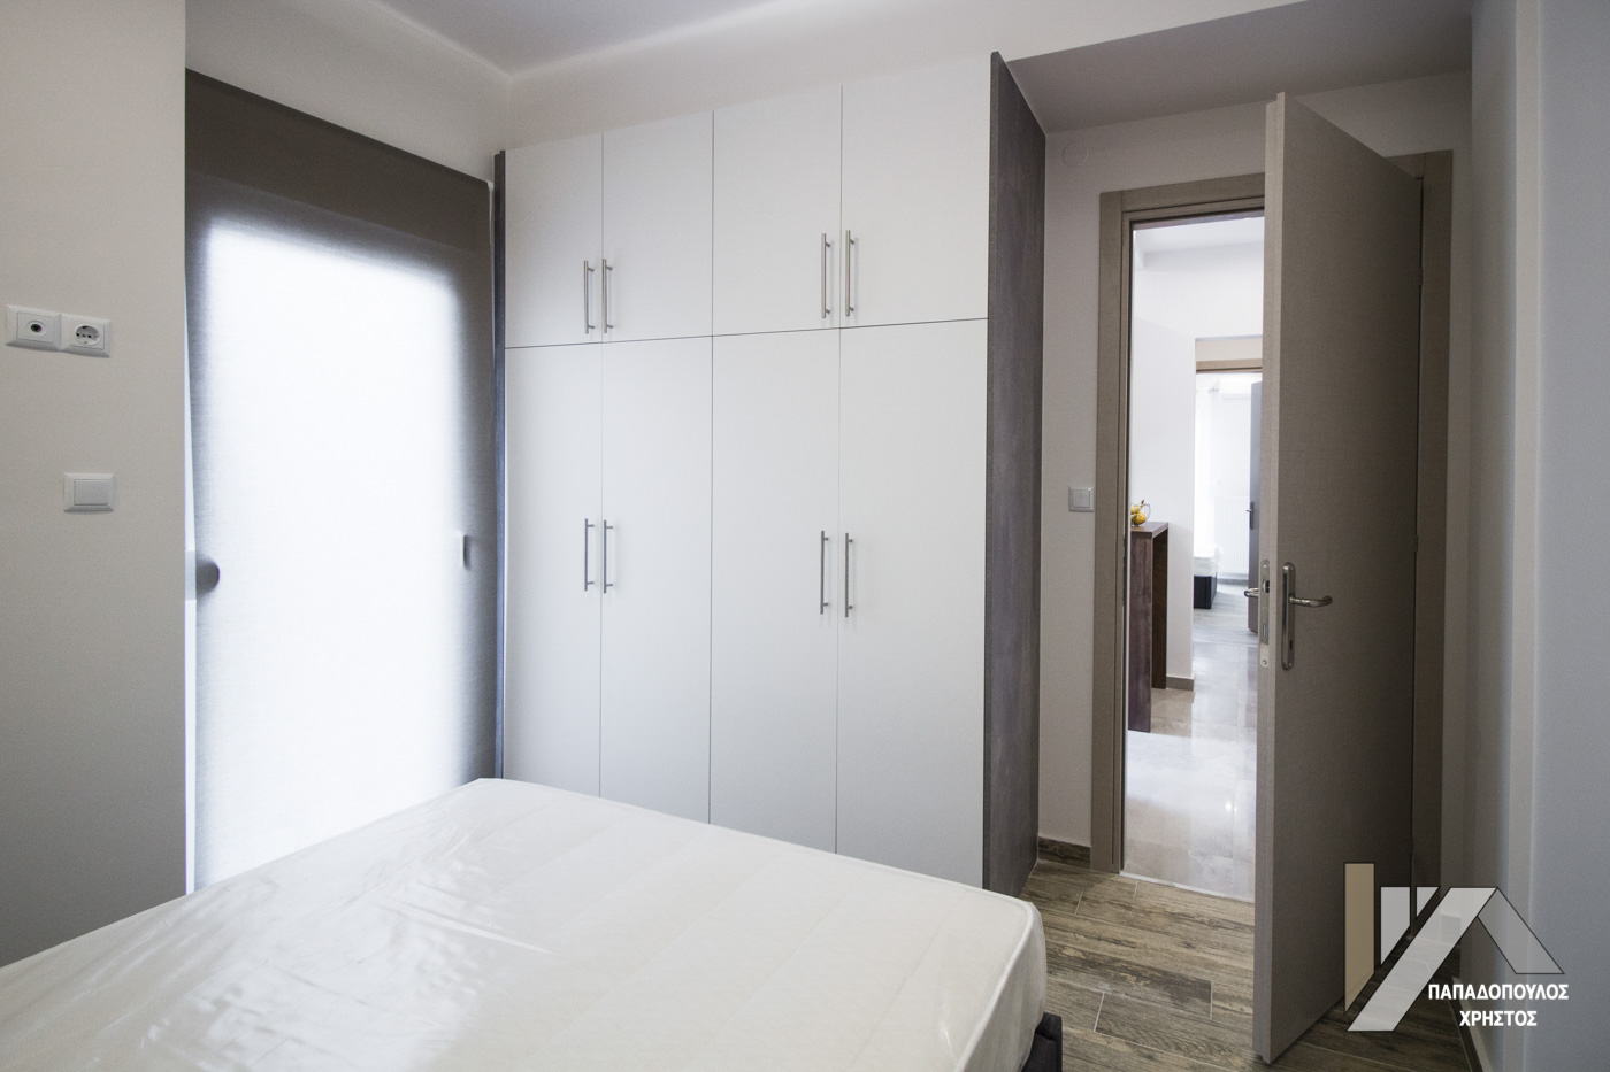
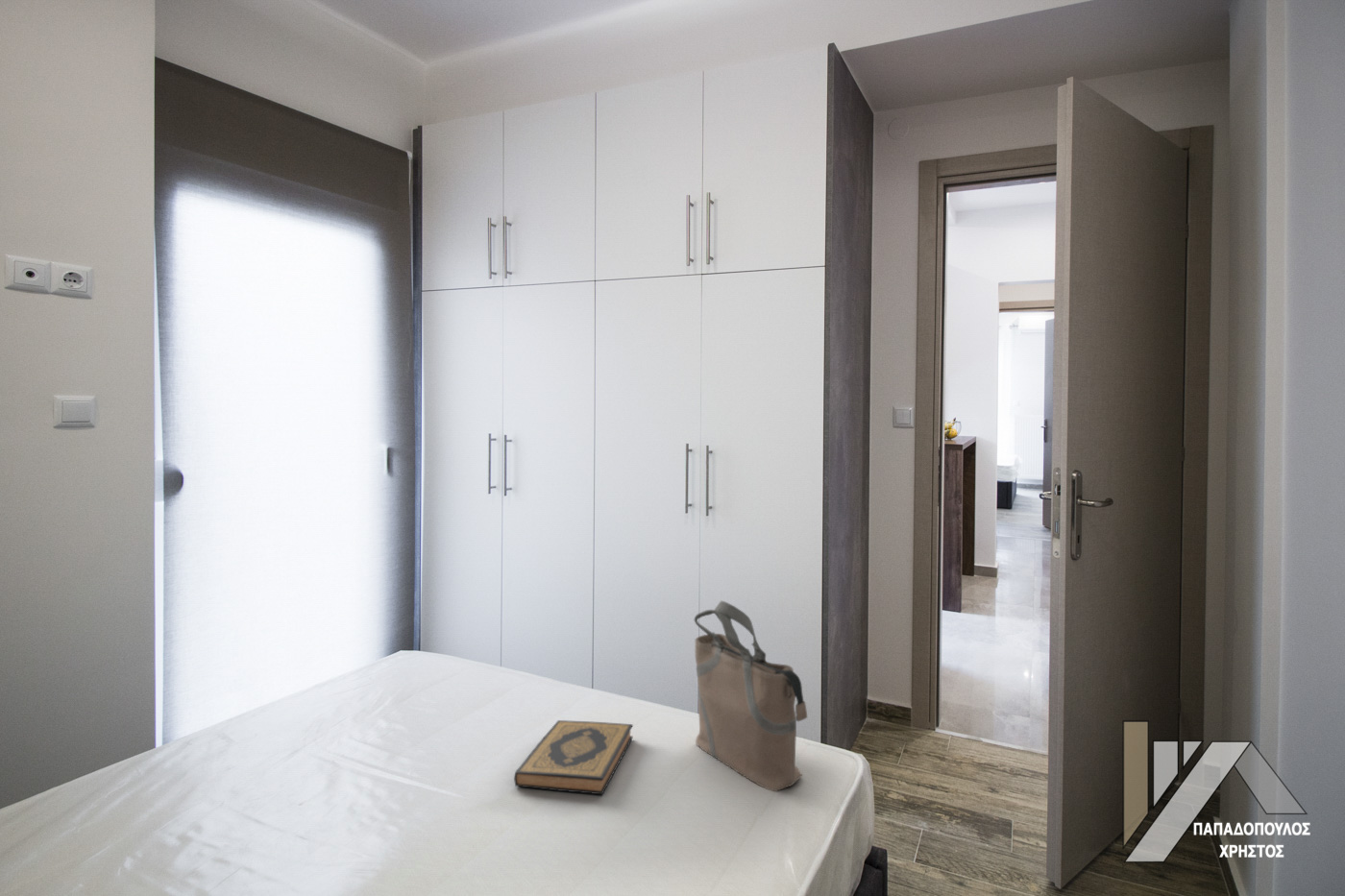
+ tote bag (744, 685)
+ hardback book (577, 753)
